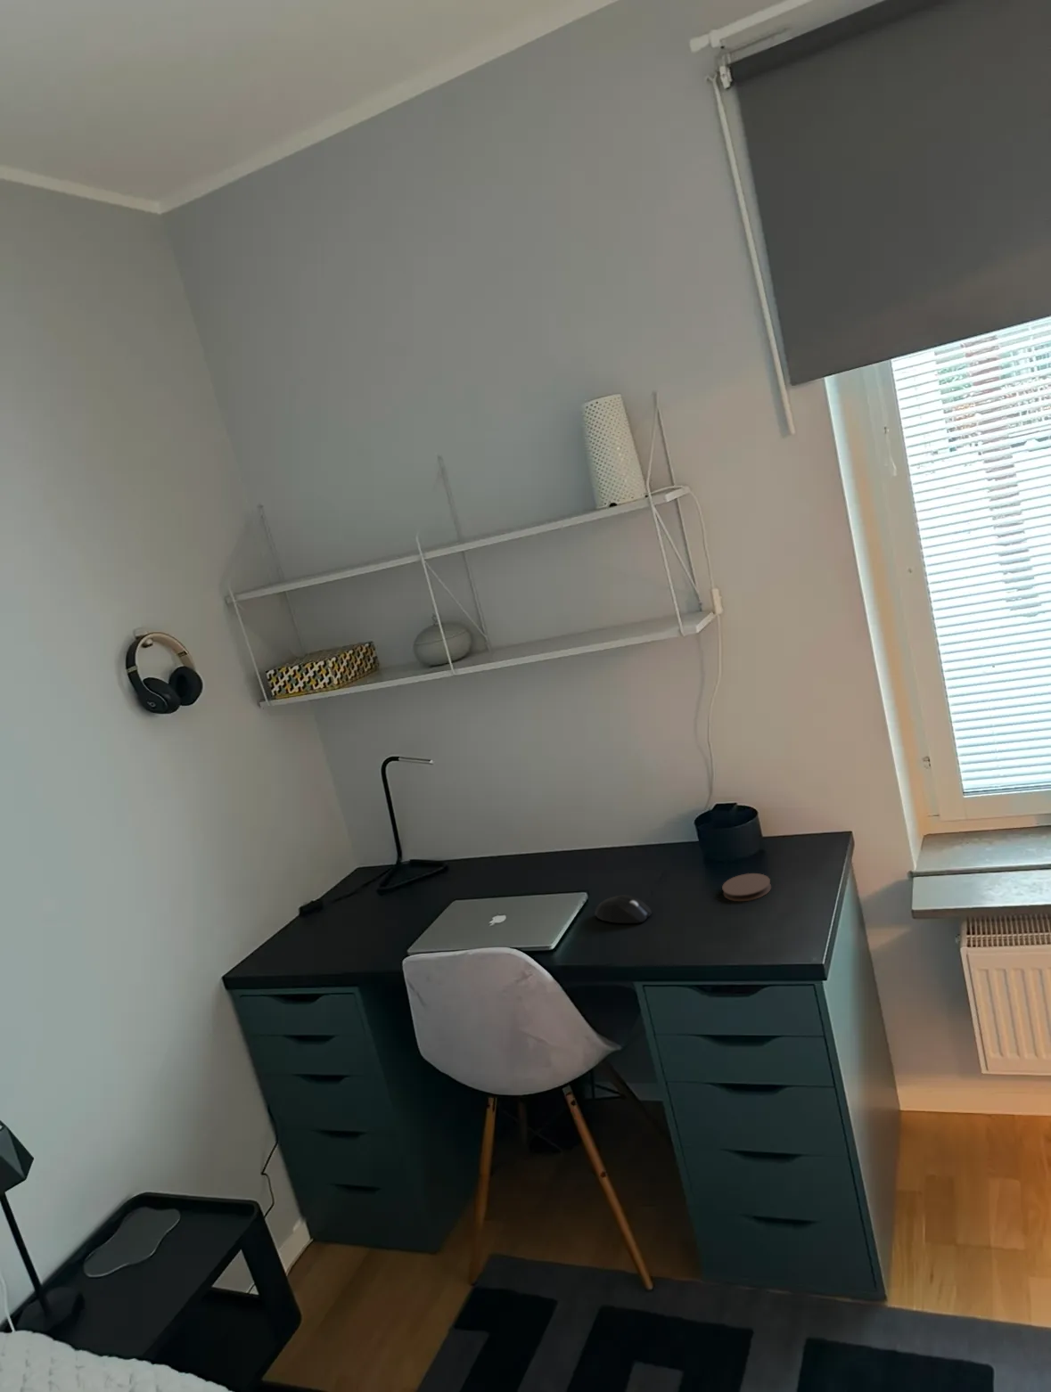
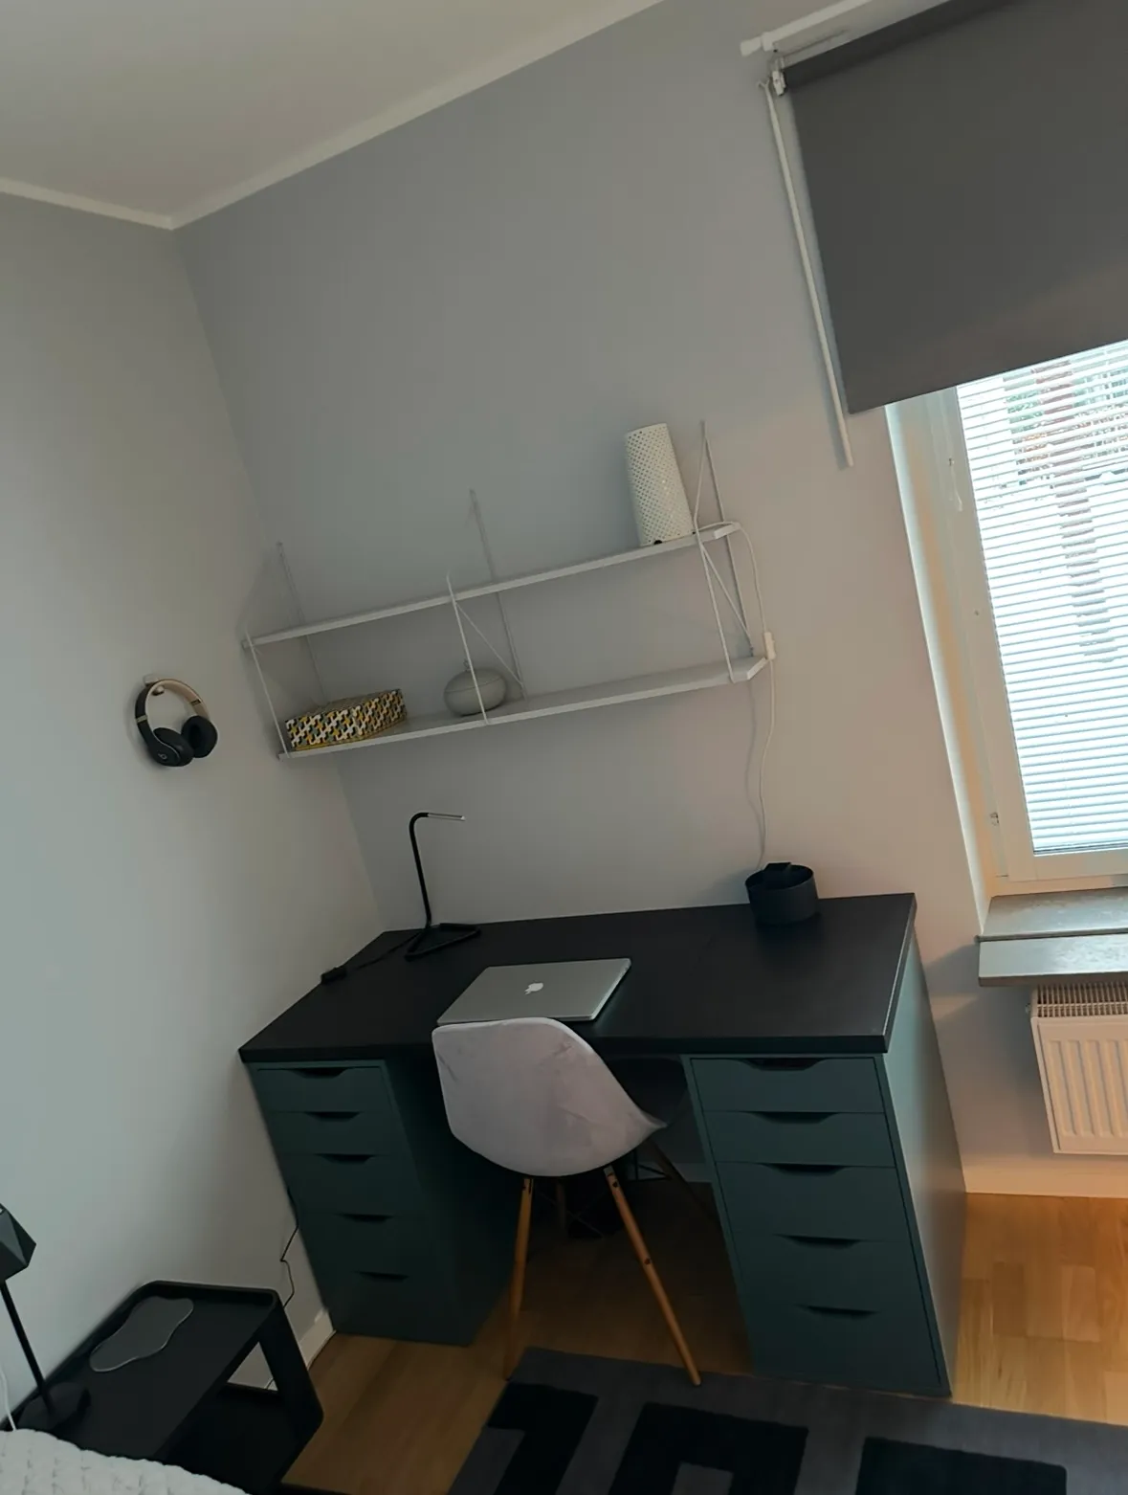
- mouse (619, 907)
- coaster (746, 886)
